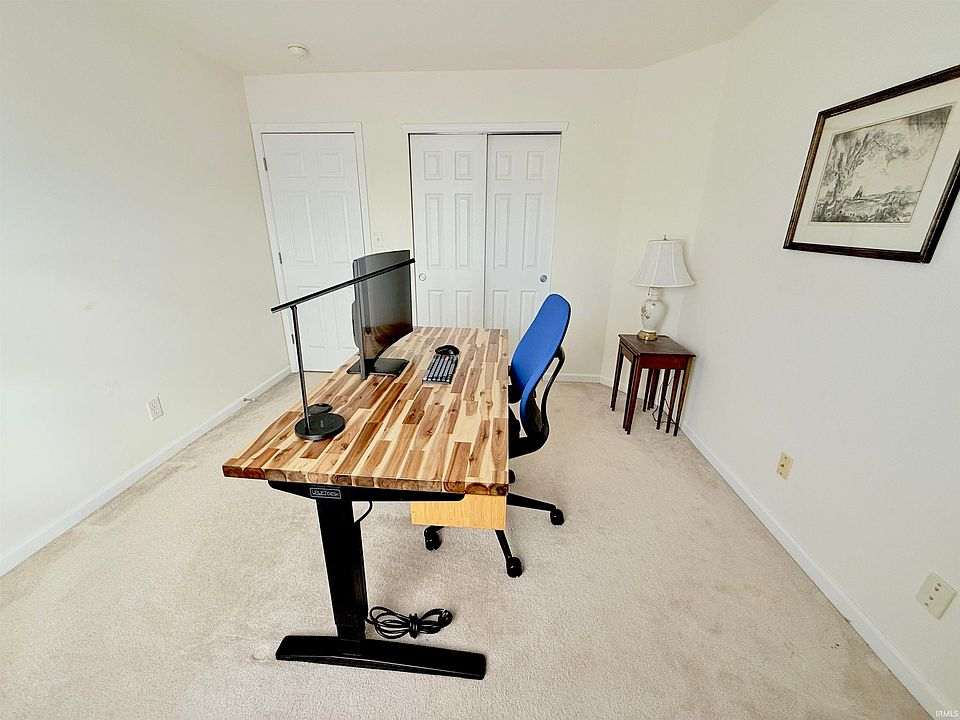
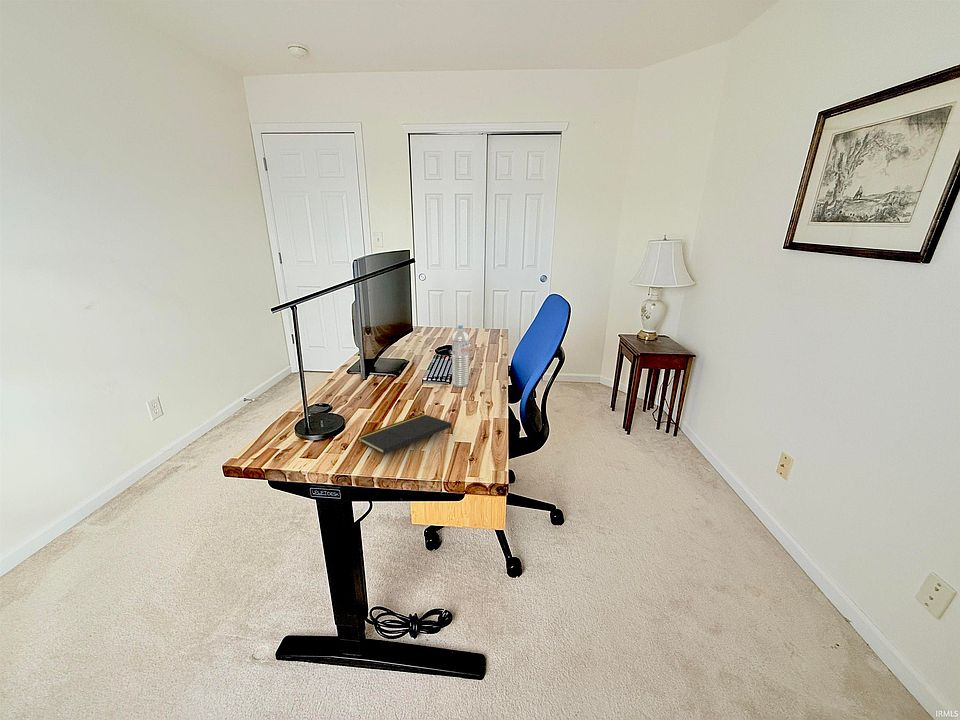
+ notepad (405, 431)
+ water bottle (460, 355)
